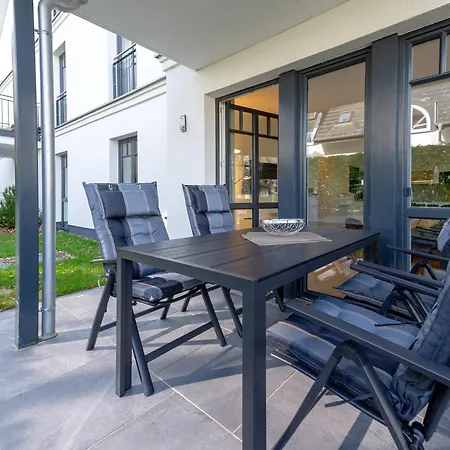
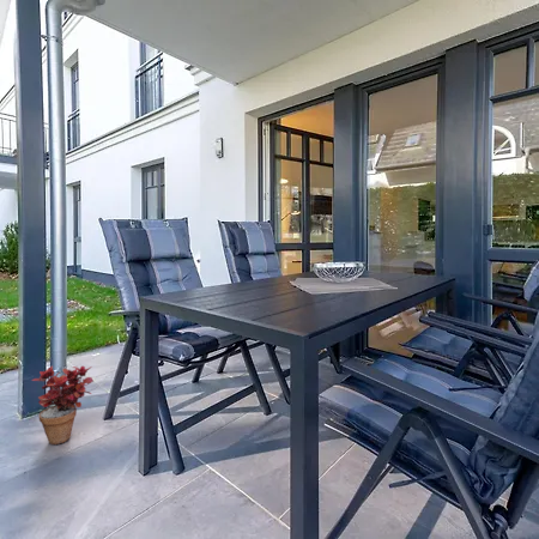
+ potted plant (63, 402)
